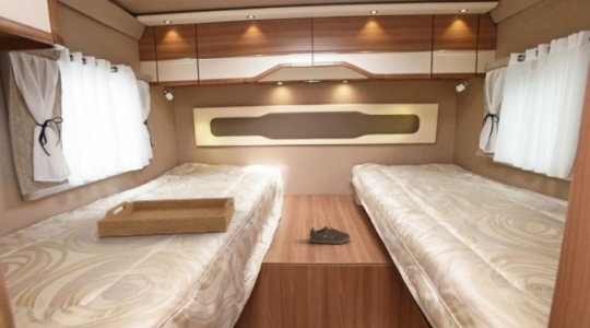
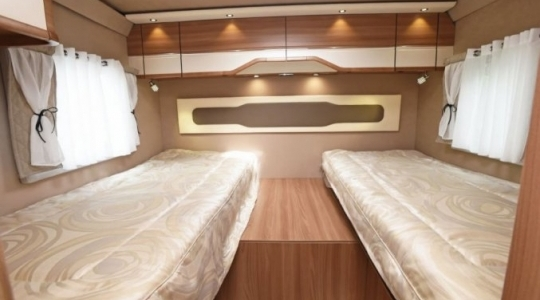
- serving tray (175, 212)
- sneaker (330, 234)
